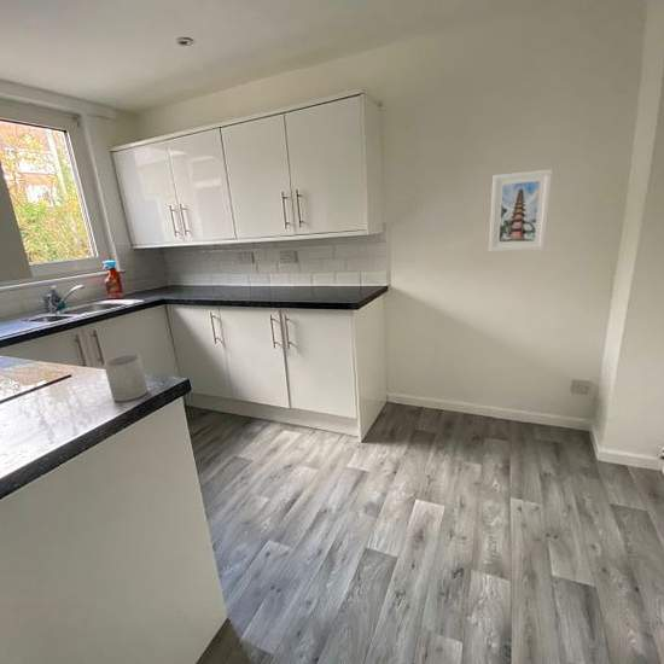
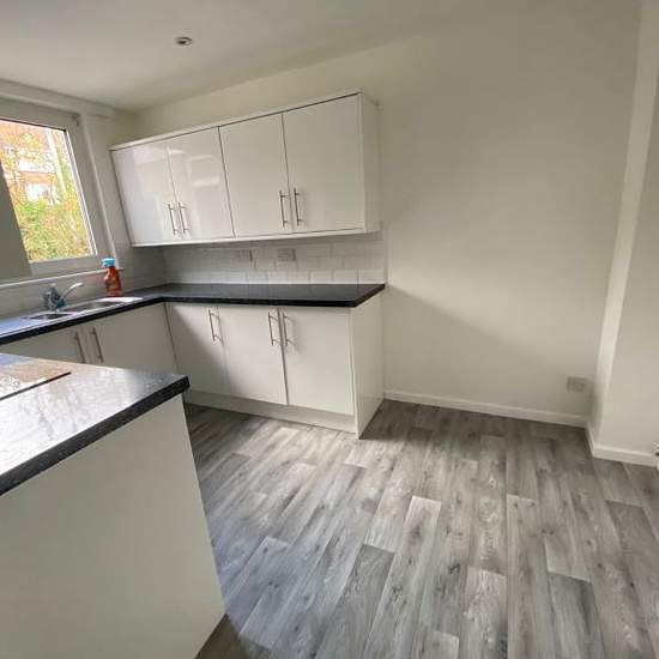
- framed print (518, 212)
- mug (123, 375)
